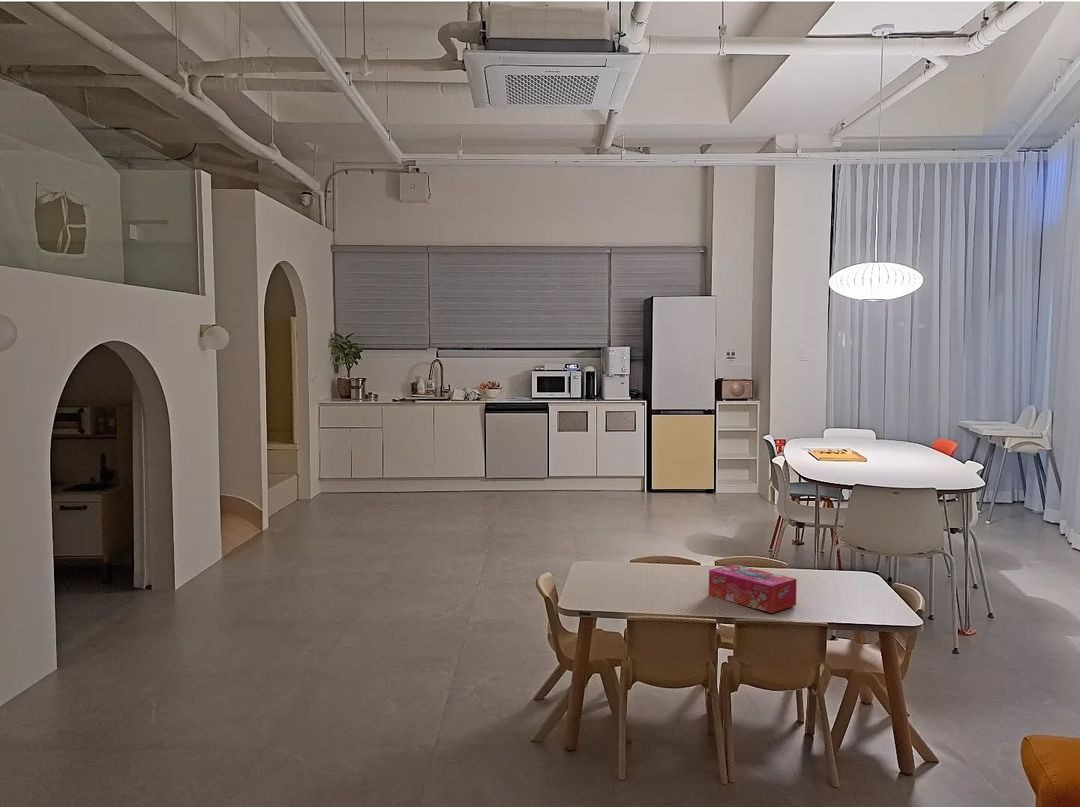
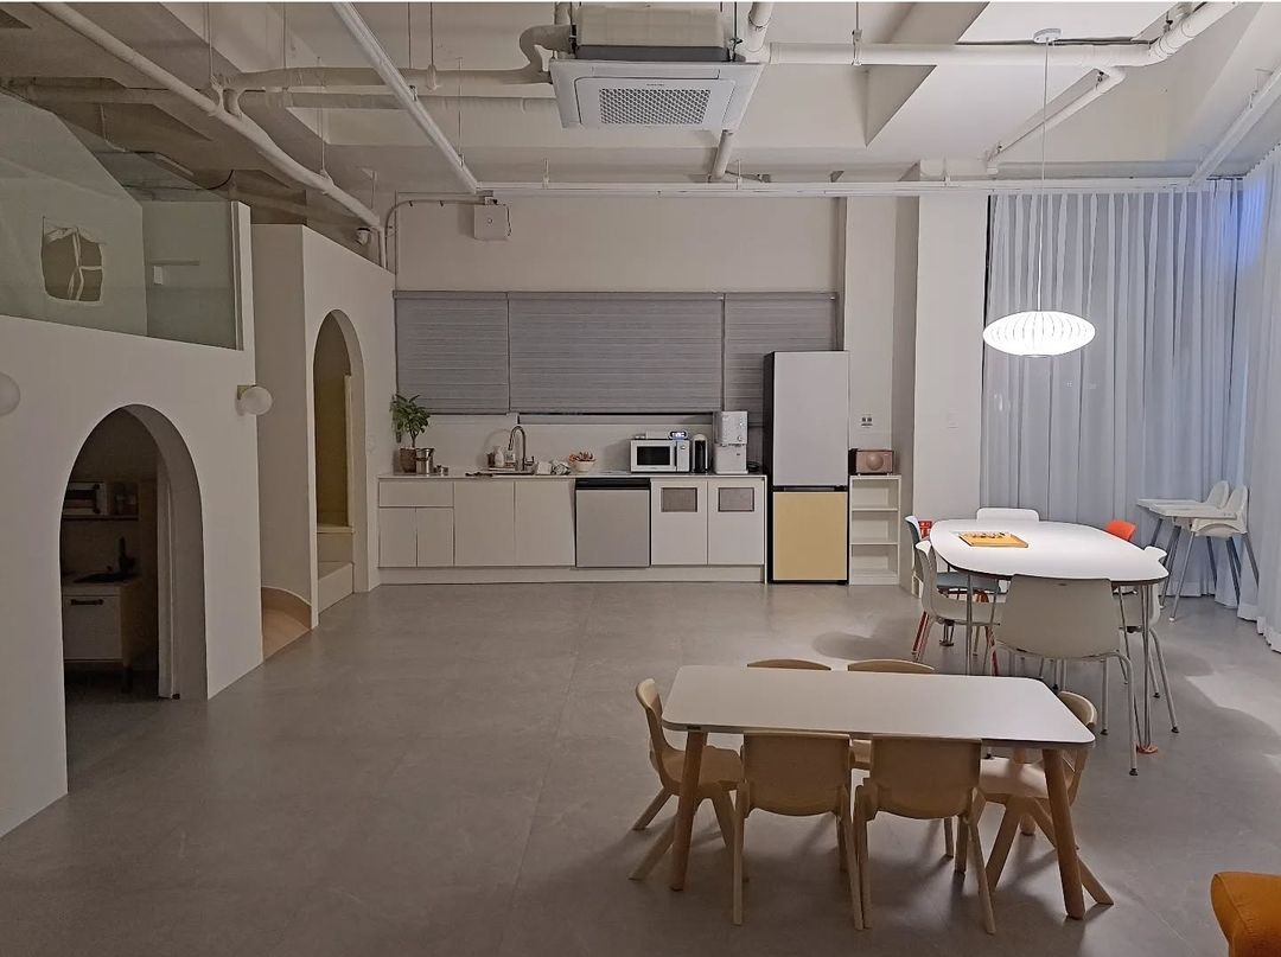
- tissue box (751, 587)
